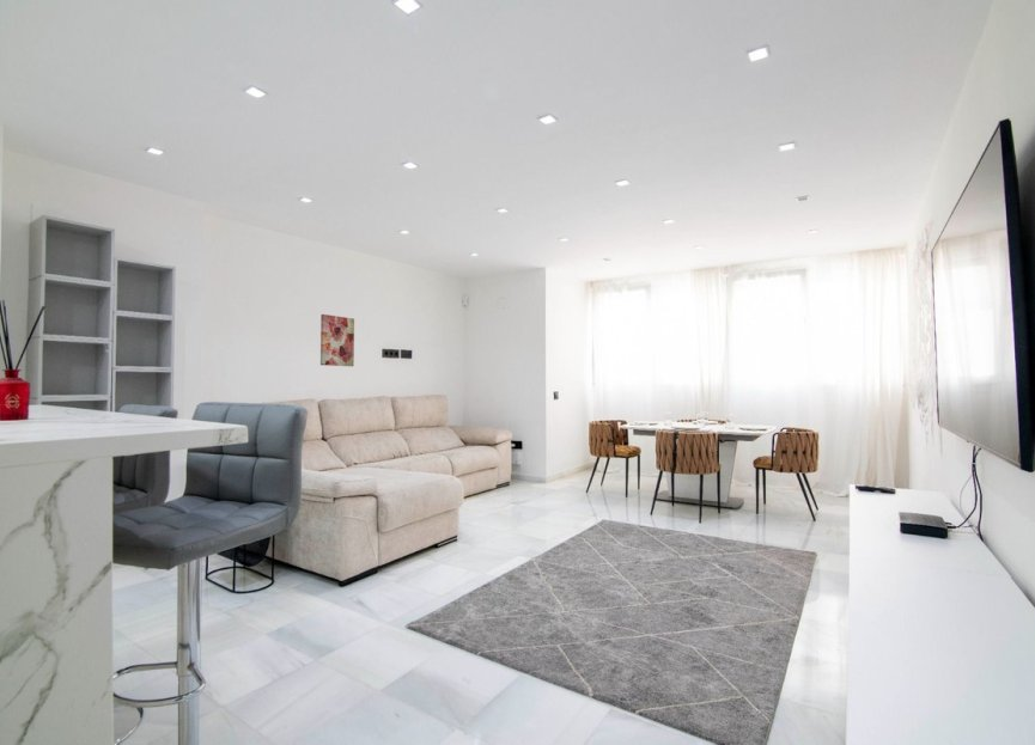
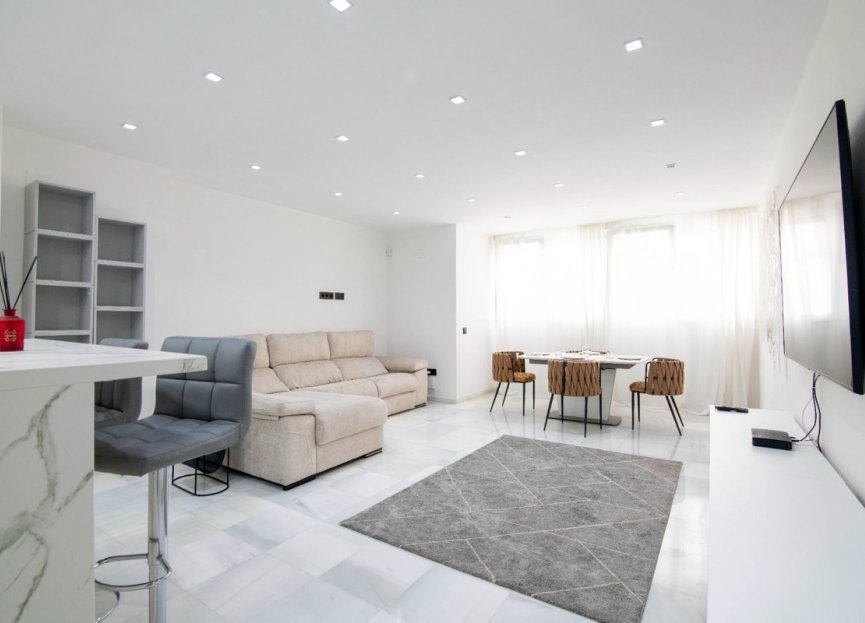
- wall art (337, 341)
